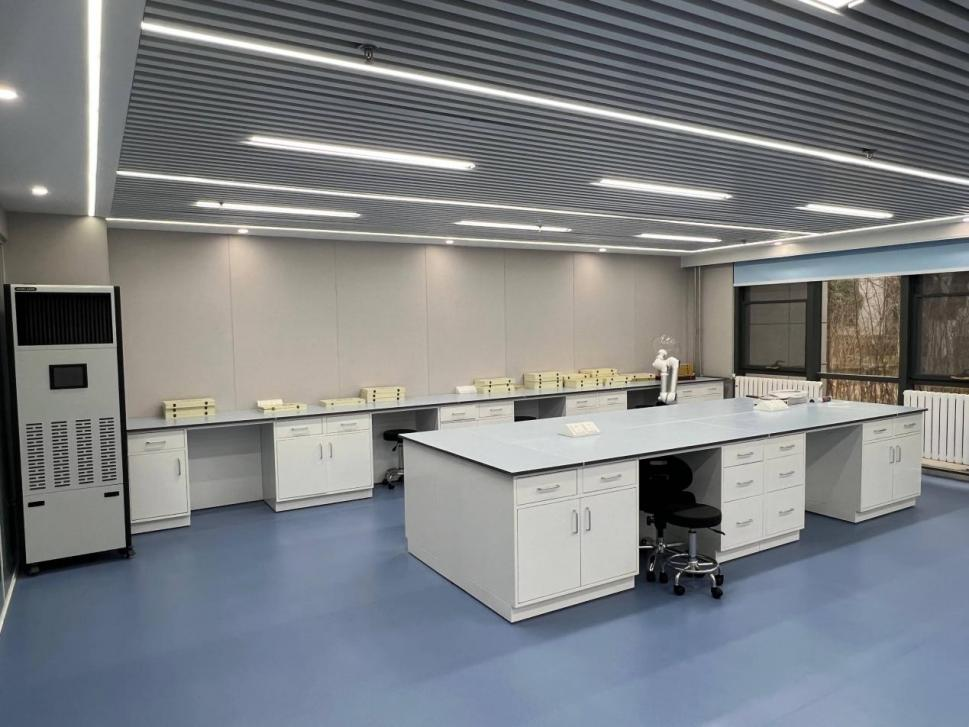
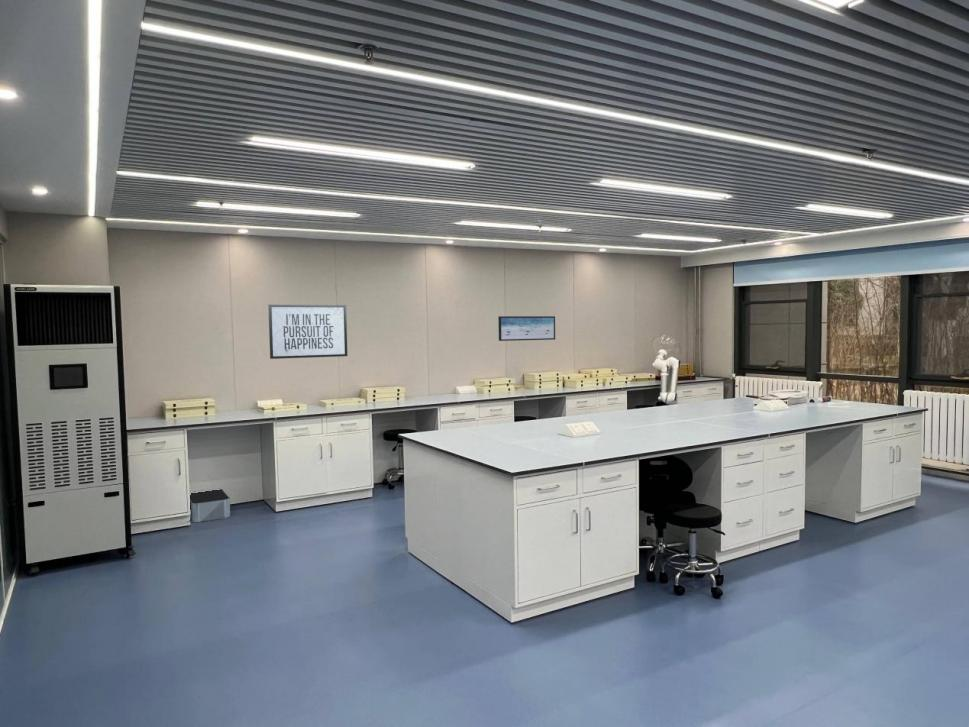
+ storage bin (207, 504)
+ mirror (309, 331)
+ wall art (527, 328)
